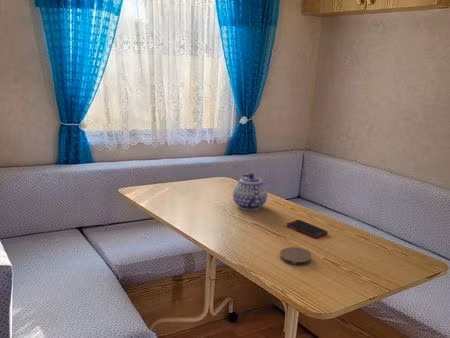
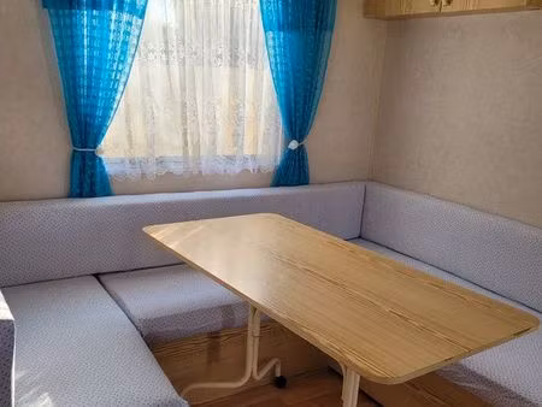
- teapot (250, 190)
- cell phone (306, 228)
- coaster (295, 256)
